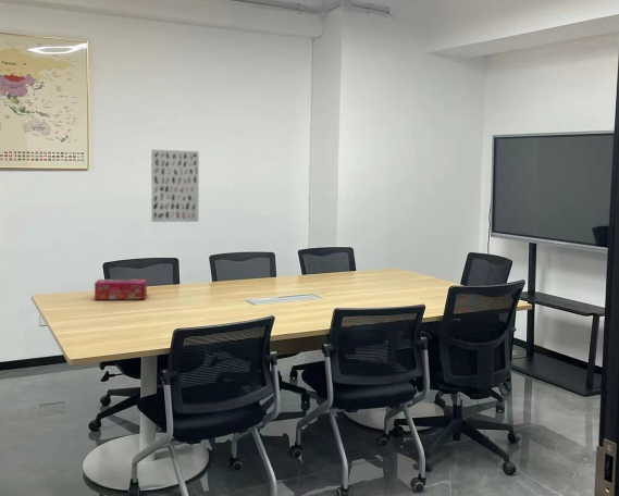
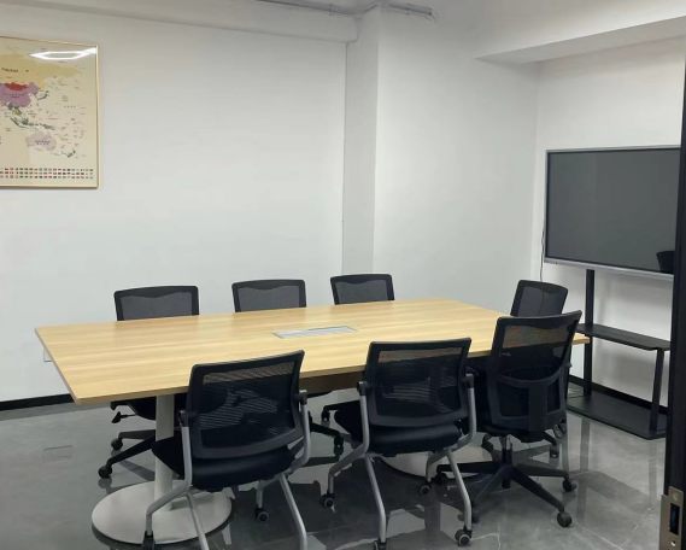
- tissue box (121, 288)
- wall art (175, 186)
